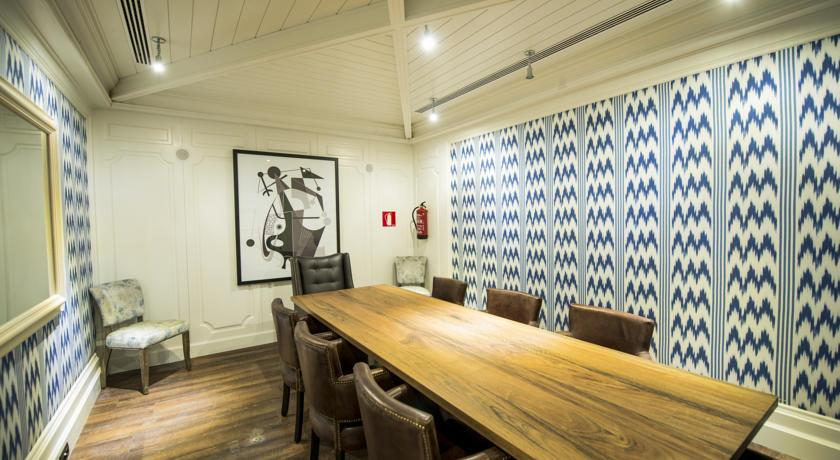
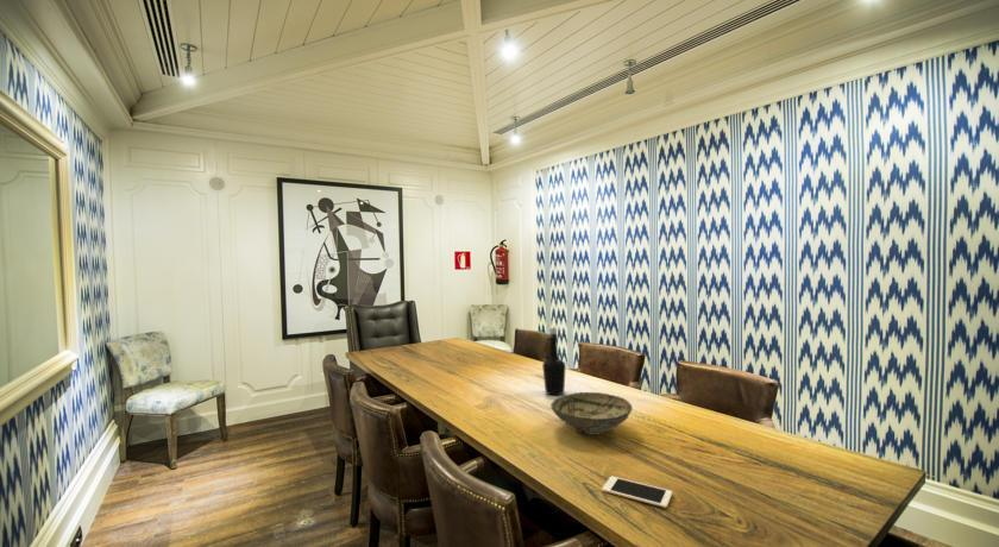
+ bottle (553, 360)
+ bowl (591, 416)
+ cell phone (636, 490)
